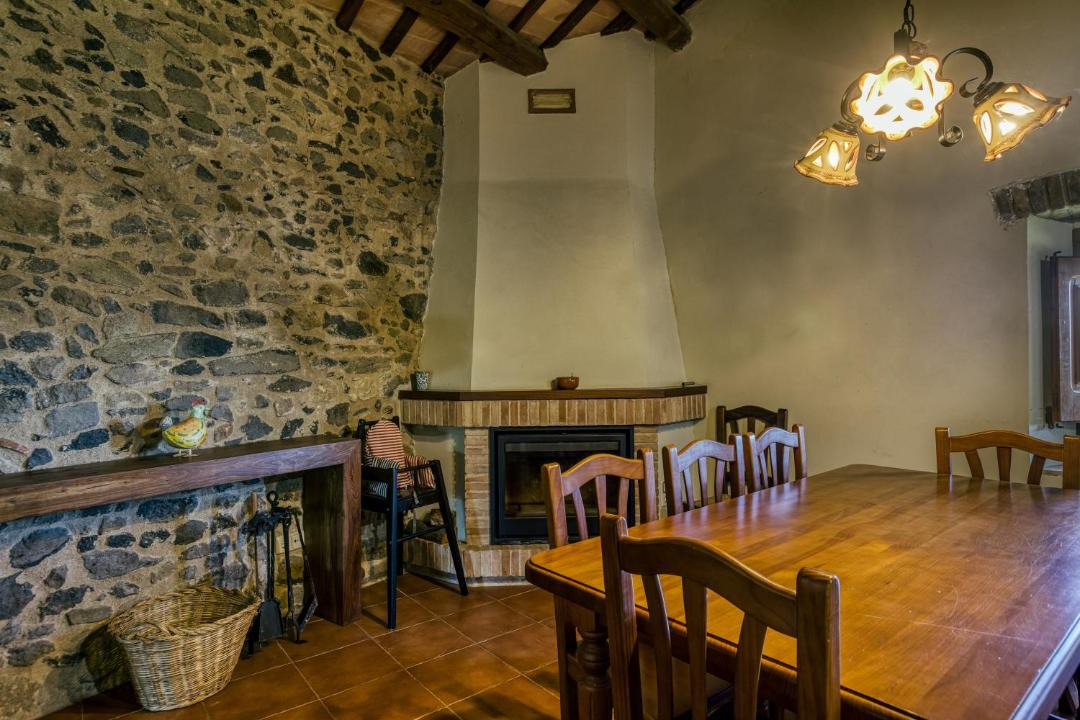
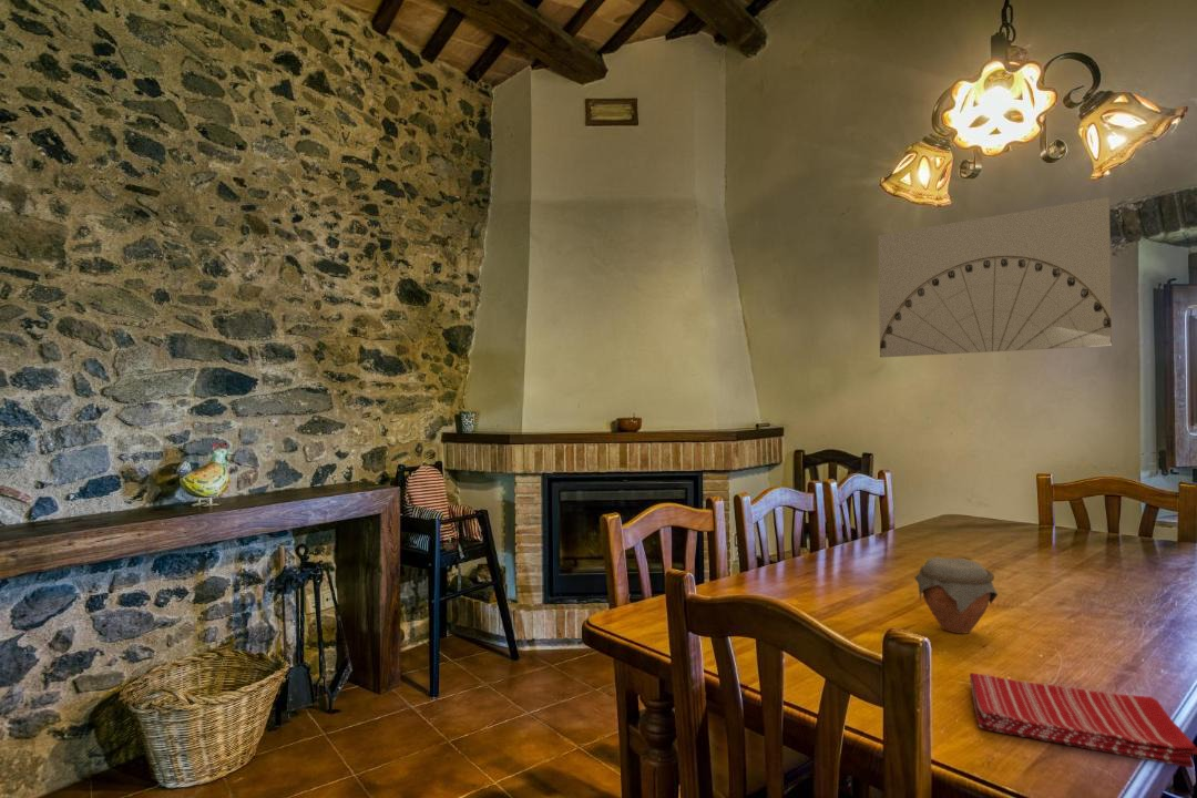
+ dish towel (1070, 710)
+ wall art (983, 285)
+ jar (955, 594)
